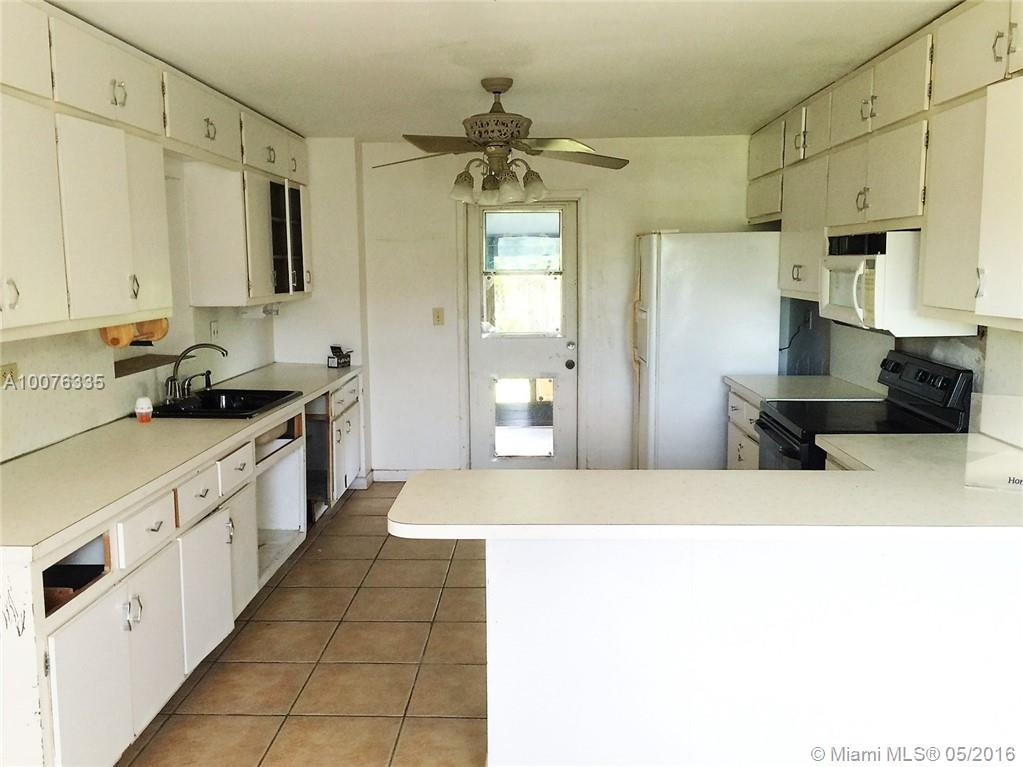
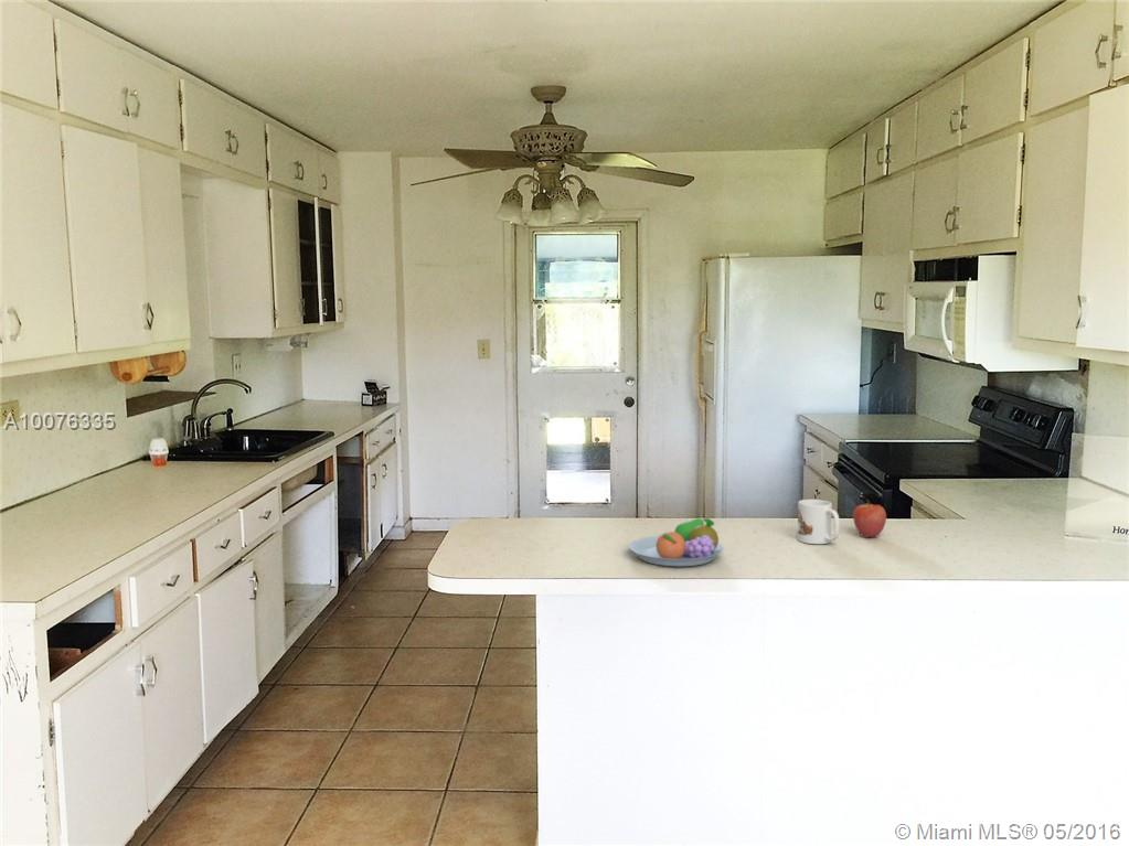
+ apple (870, 517)
+ fruit bowl (679, 537)
+ mug (819, 522)
